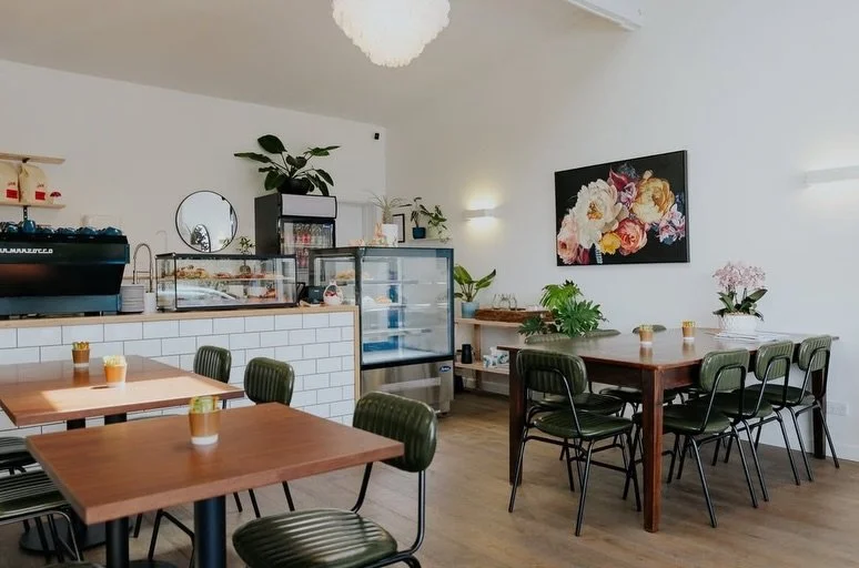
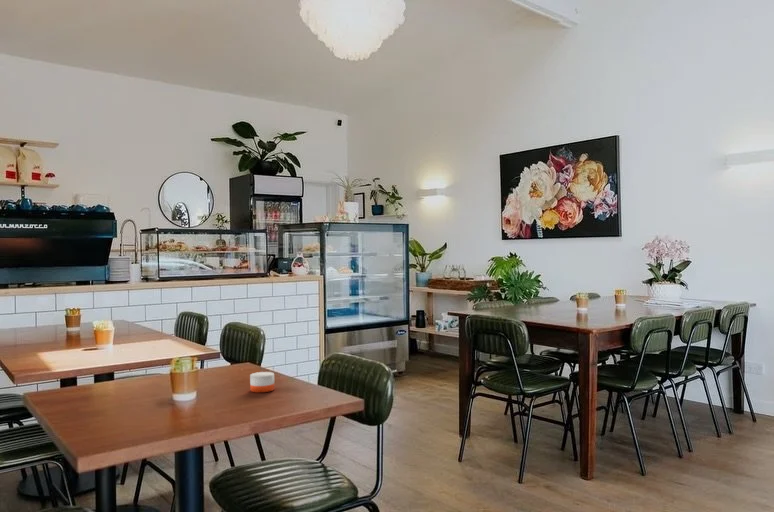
+ candle (262, 373)
